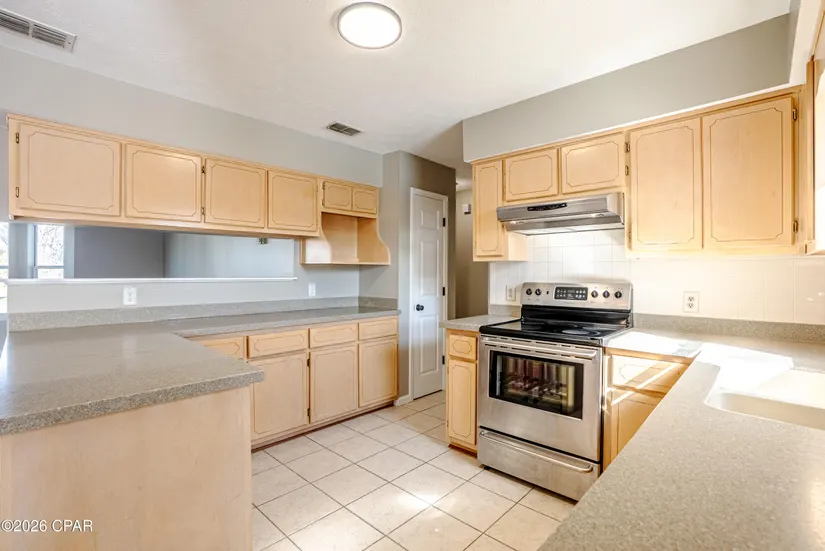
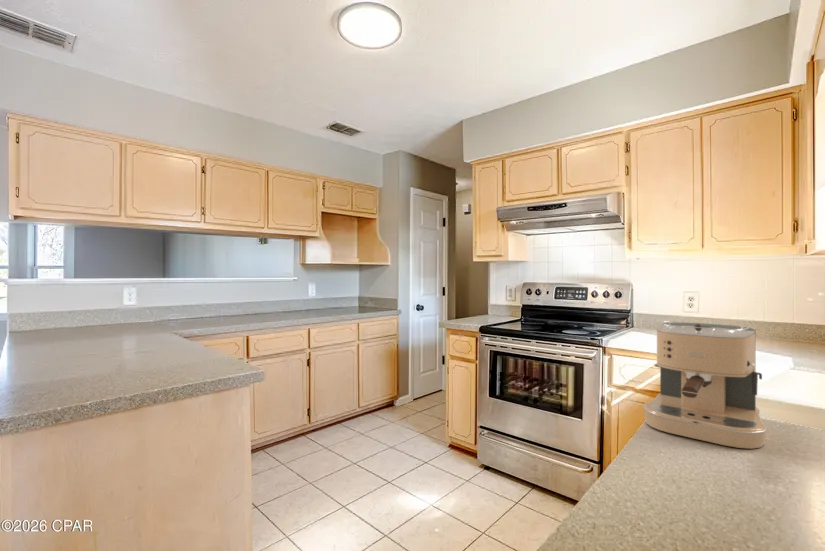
+ coffee maker (701, 375)
